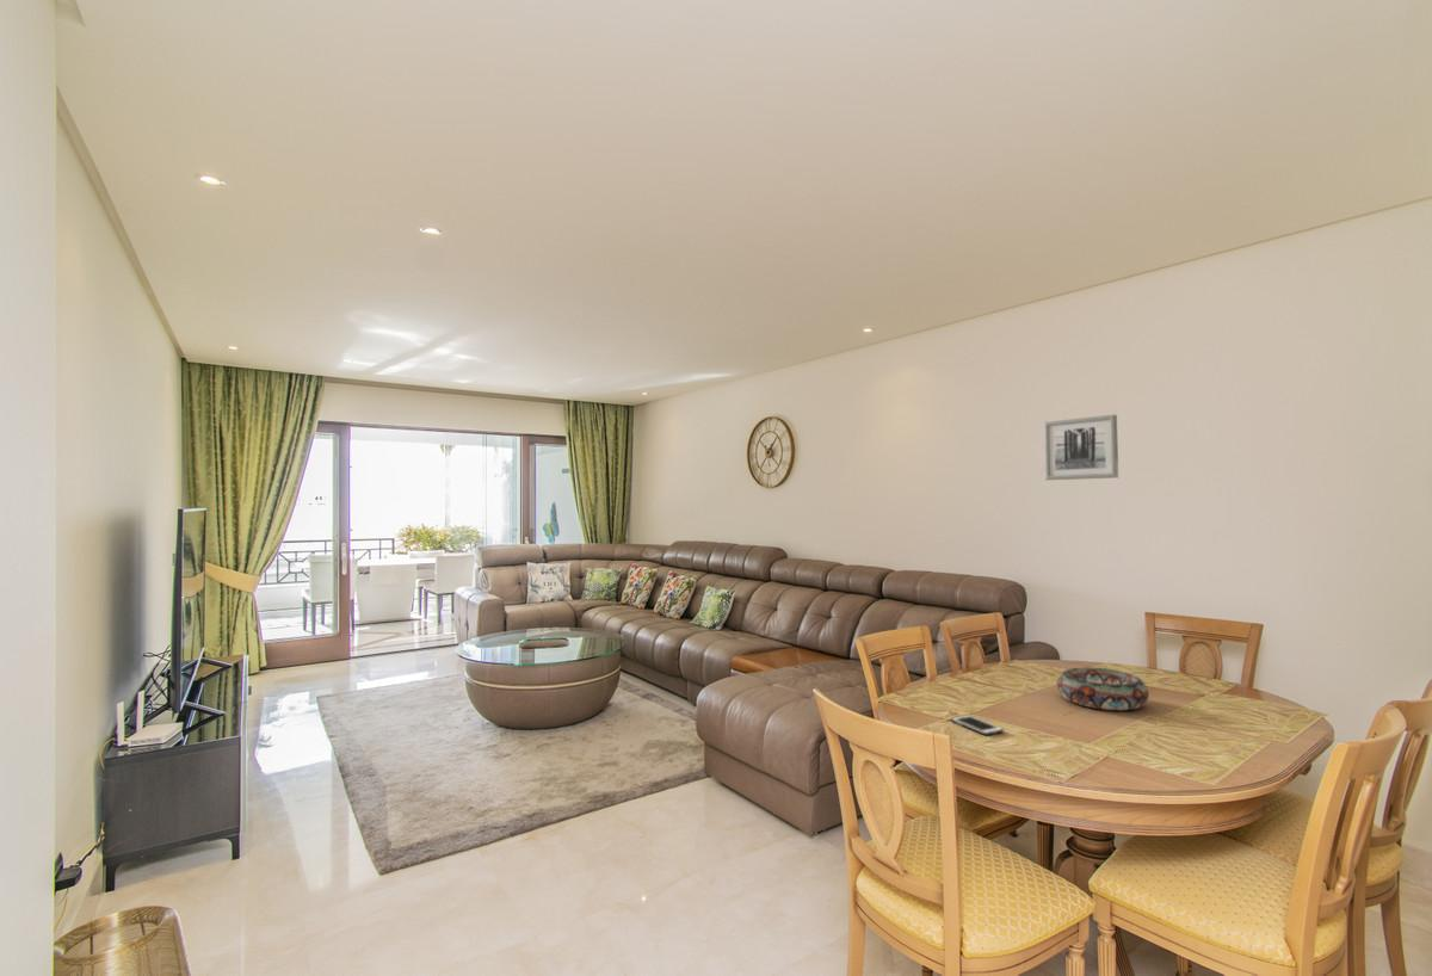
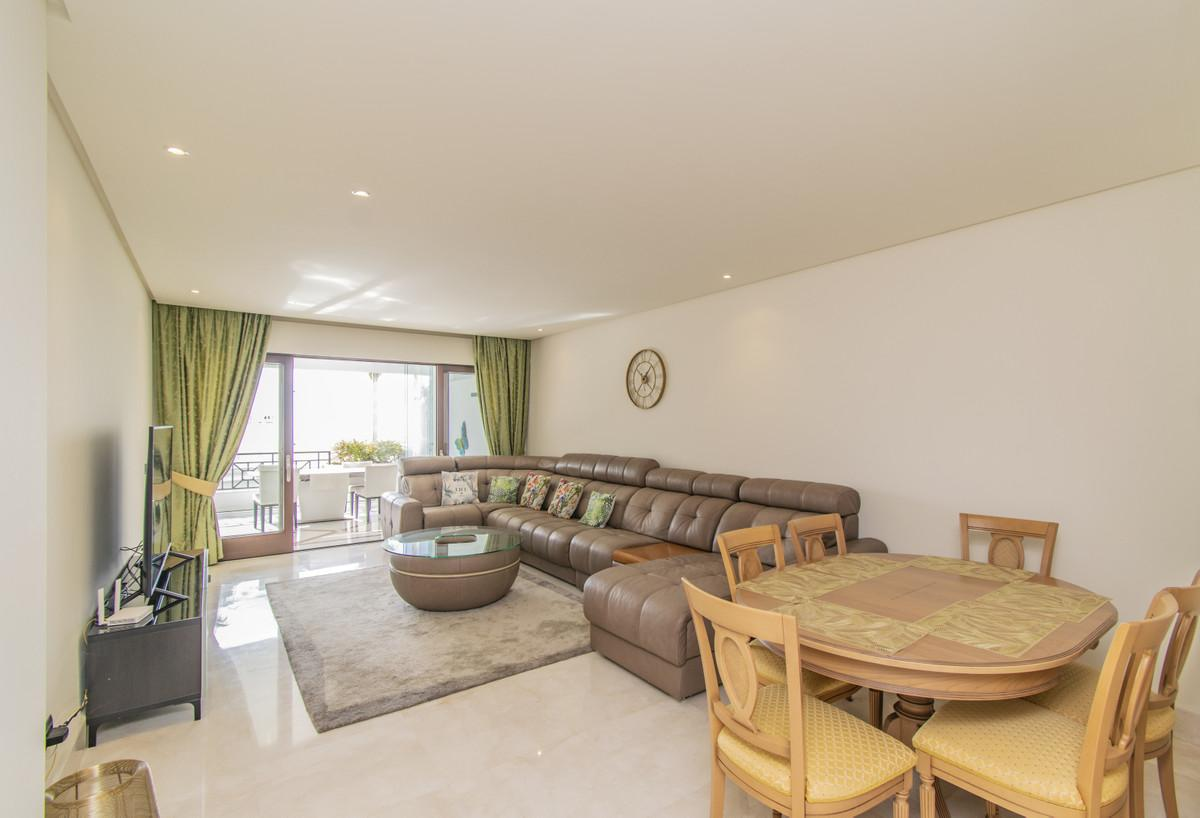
- decorative bowl (1101, 688)
- wall art (1079, 449)
- cell phone (976, 724)
